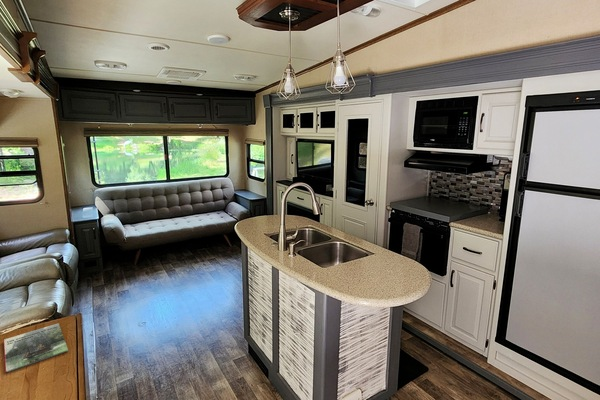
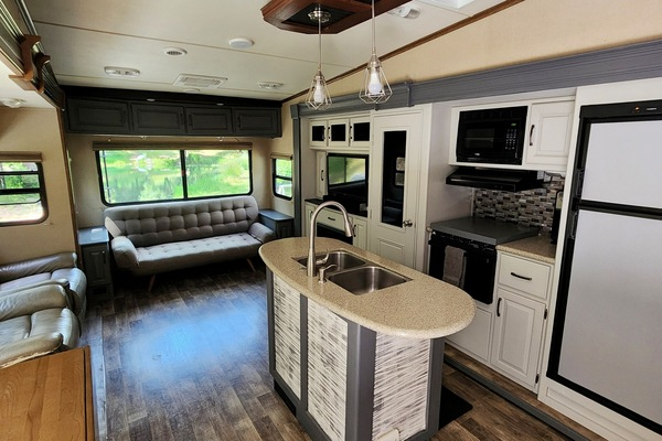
- magazine (35, 345)
